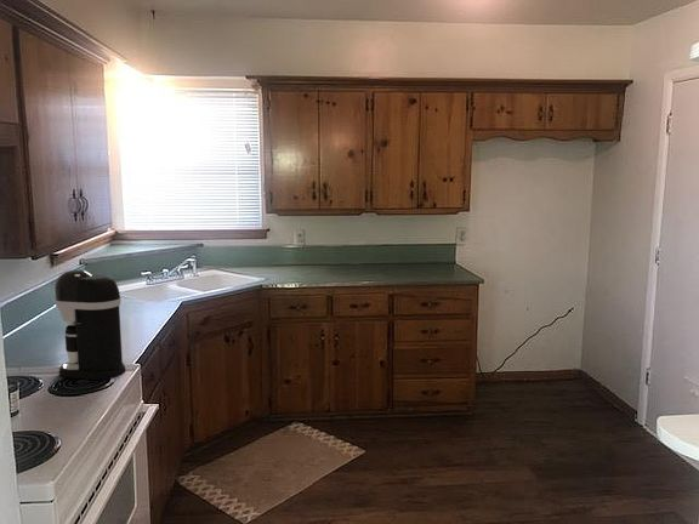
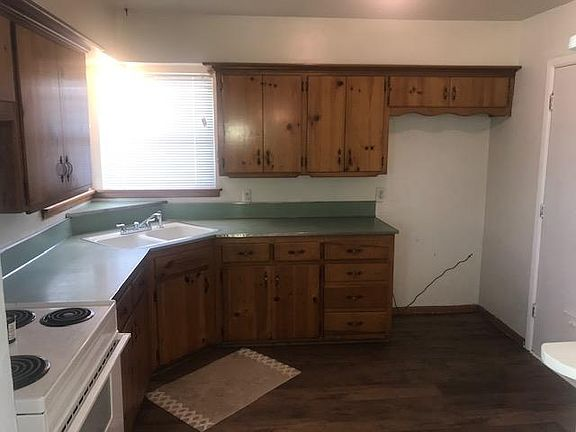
- coffee maker (89, 321)
